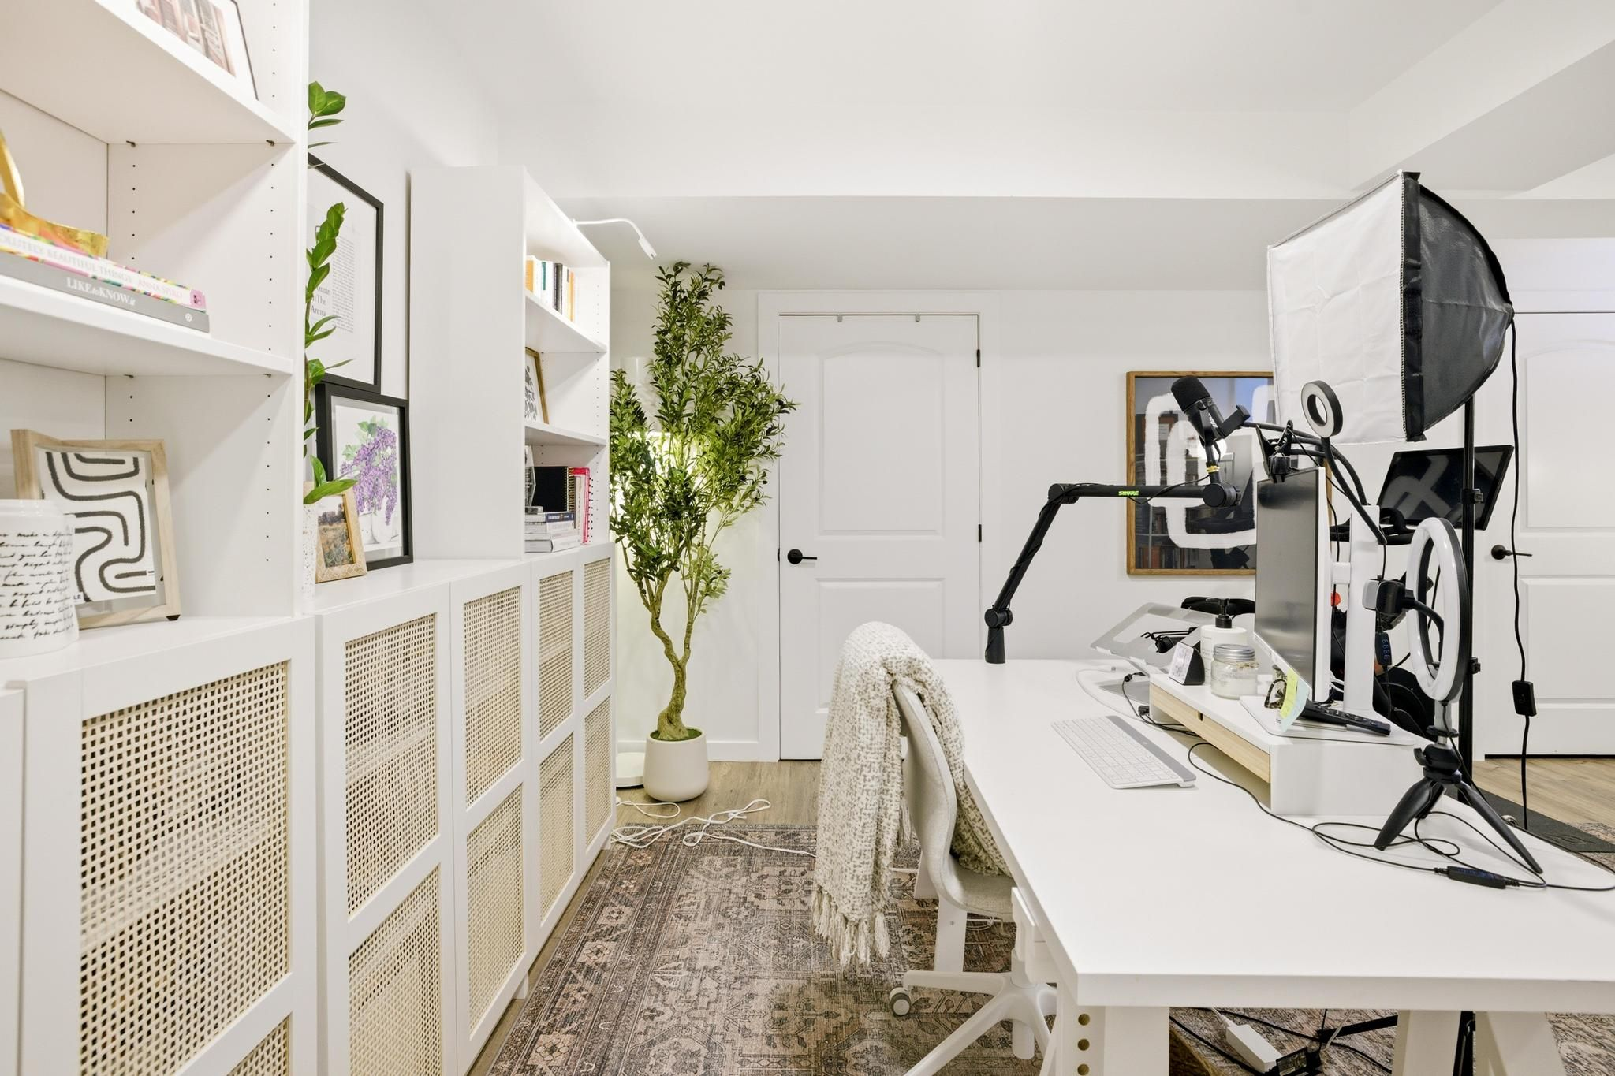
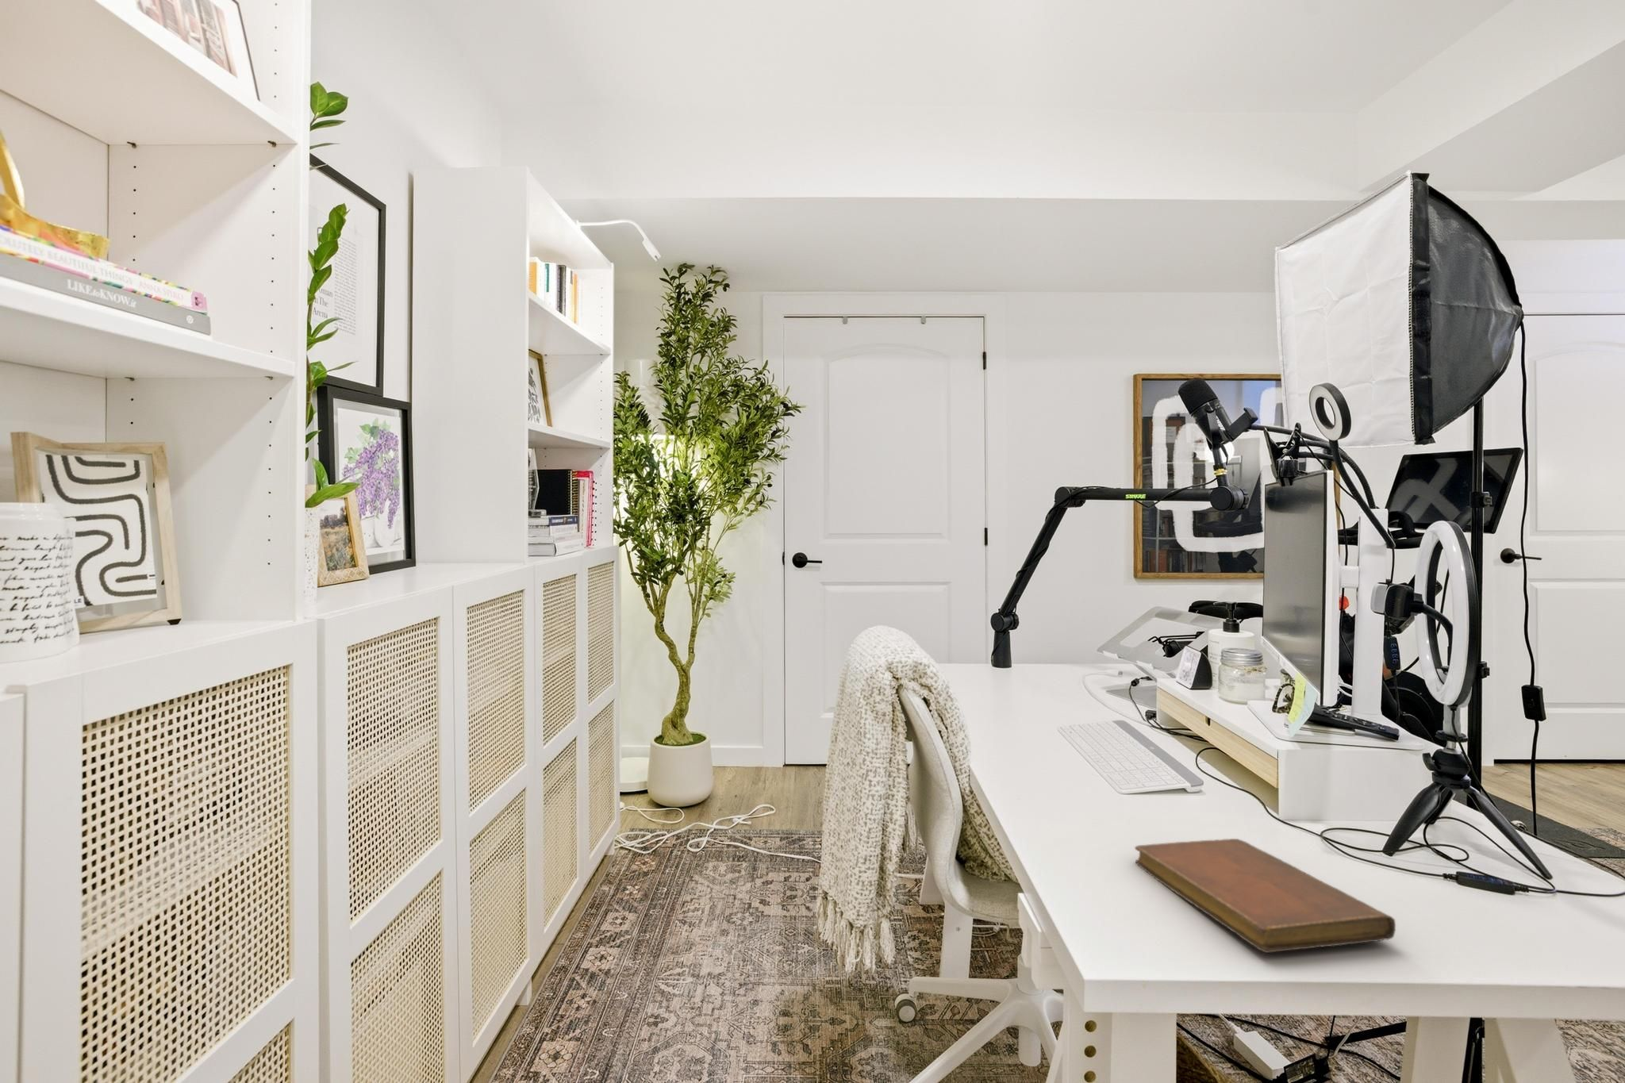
+ notebook (1250, 887)
